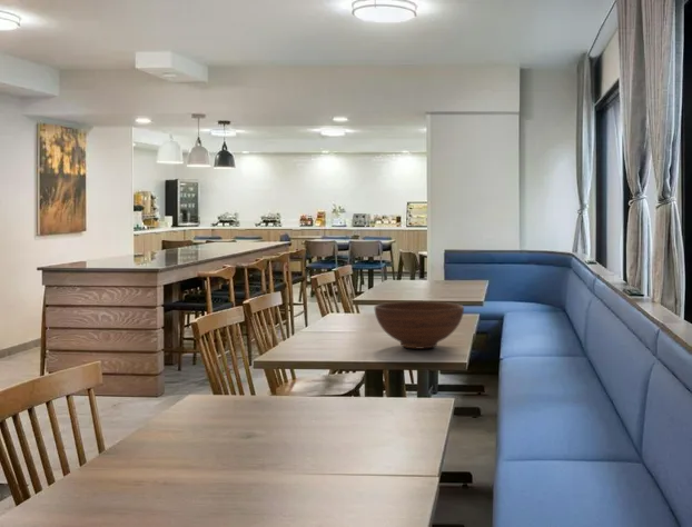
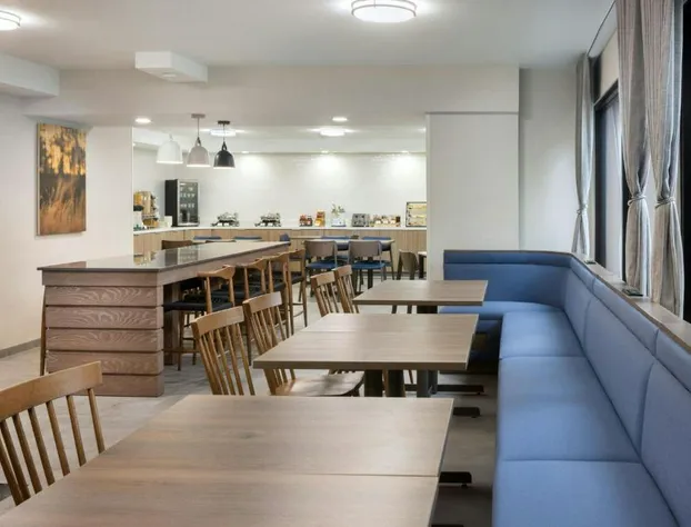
- fruit bowl (418, 326)
